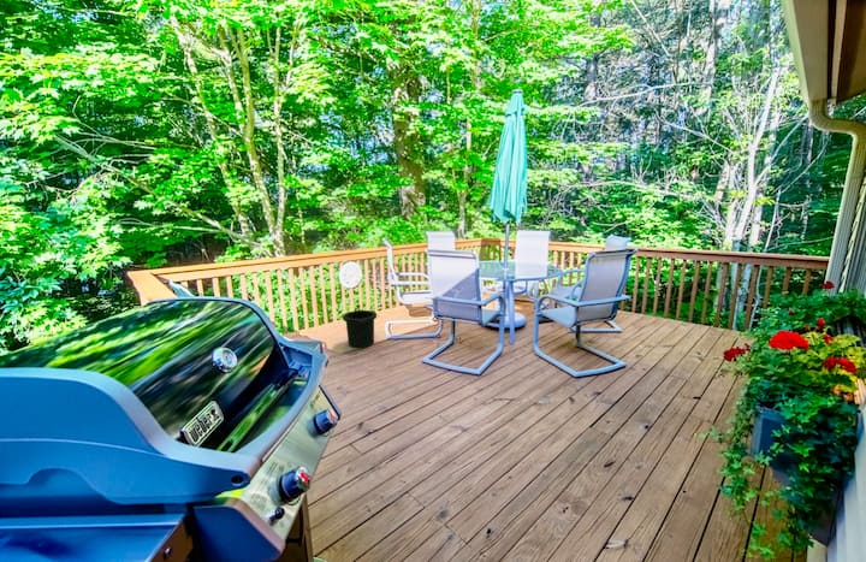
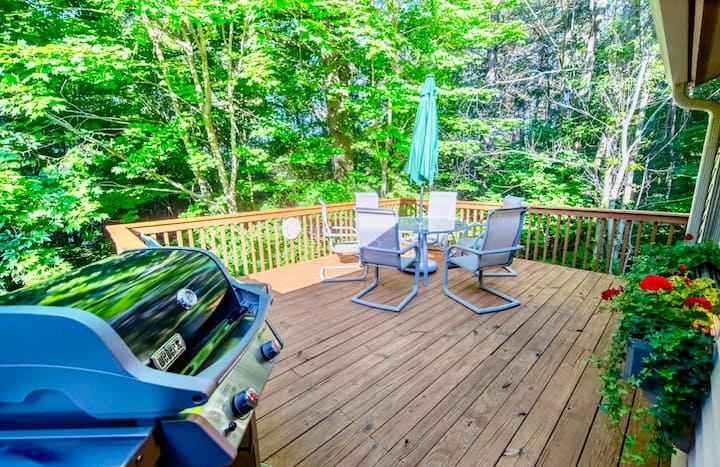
- trash can (360, 329)
